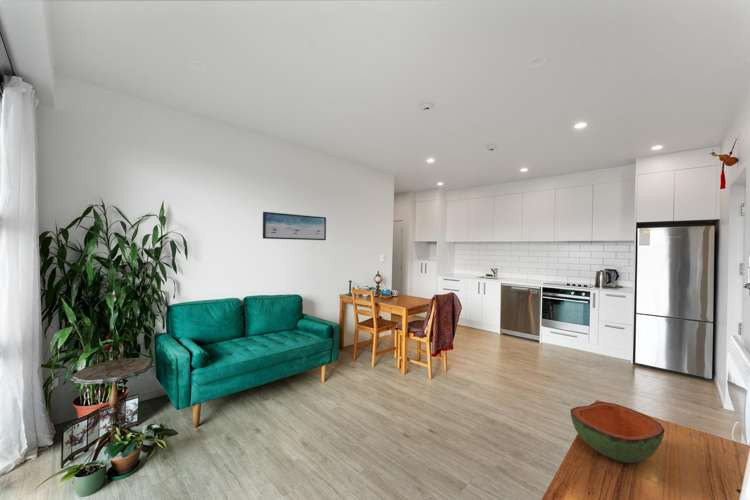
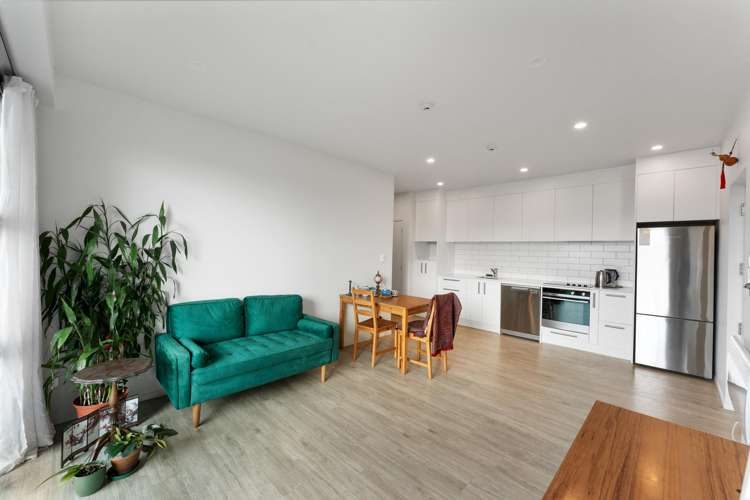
- bowl (615, 435)
- wall art (296, 227)
